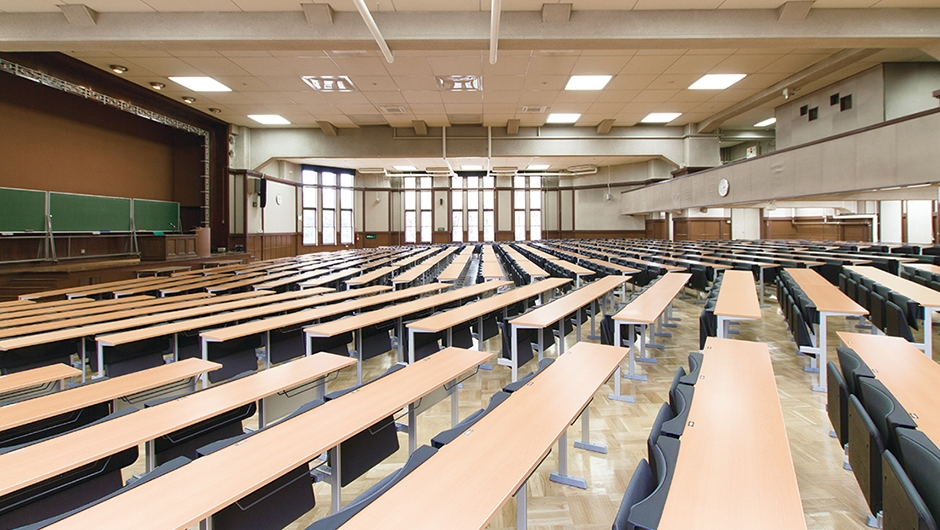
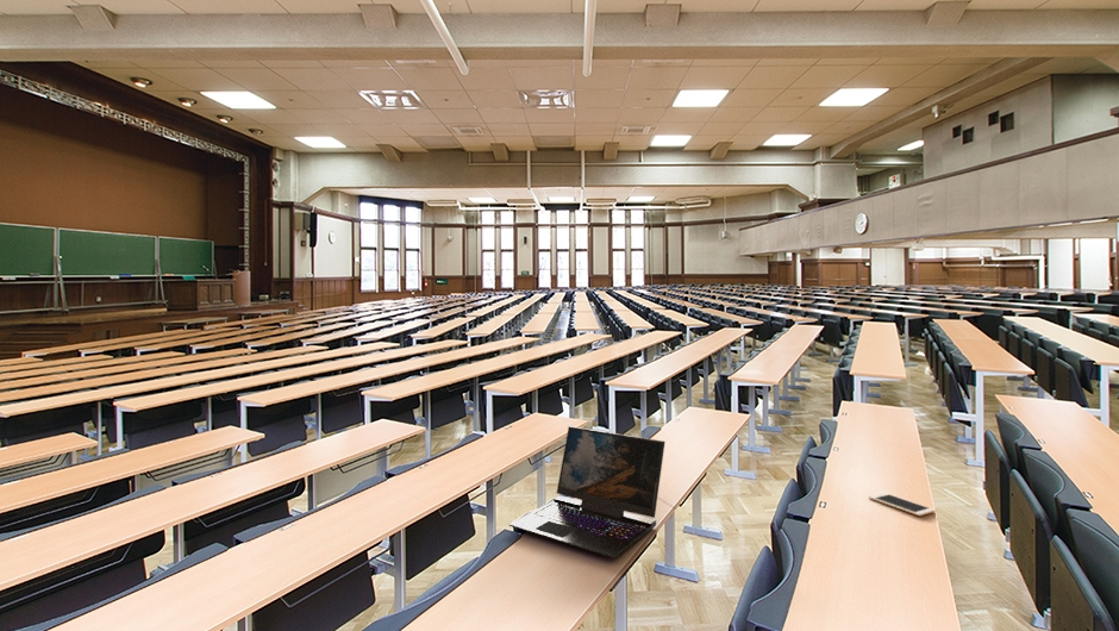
+ laptop (588, 485)
+ cell phone (900, 504)
